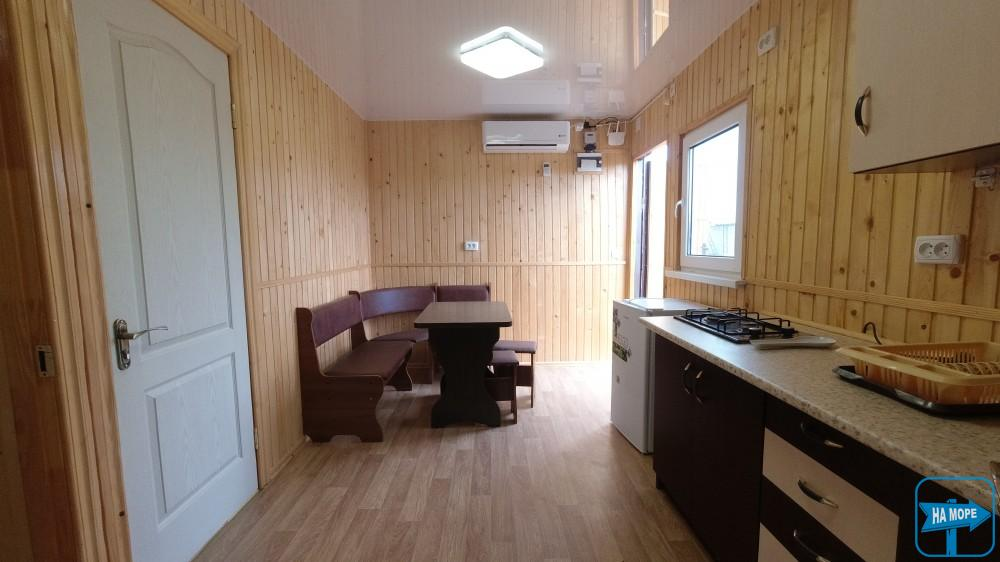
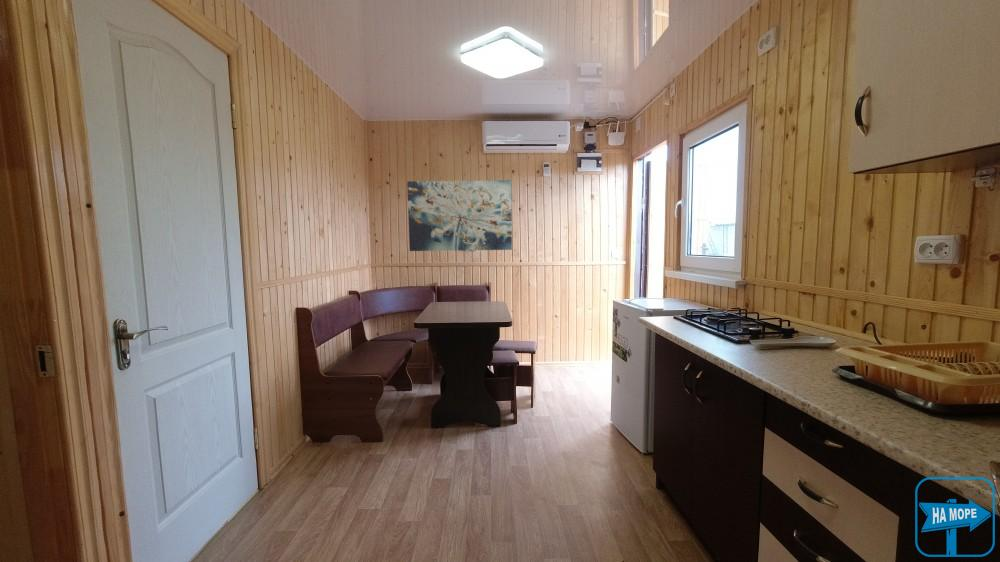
+ wall art (460, 216)
